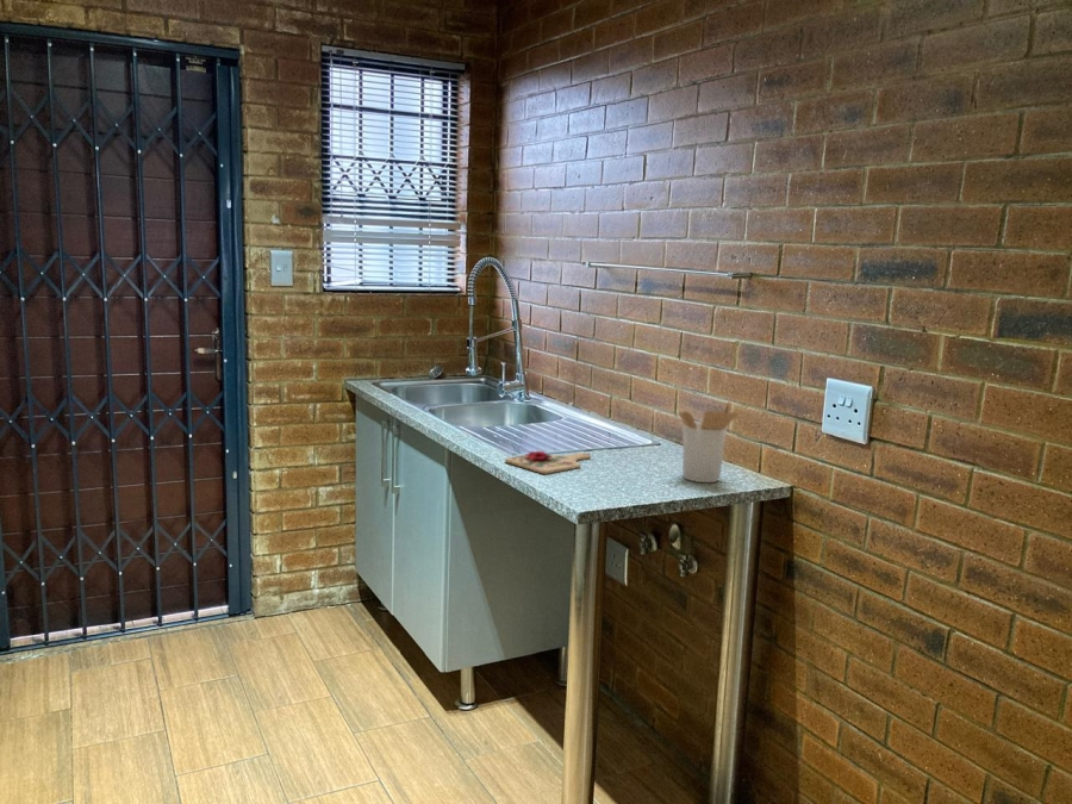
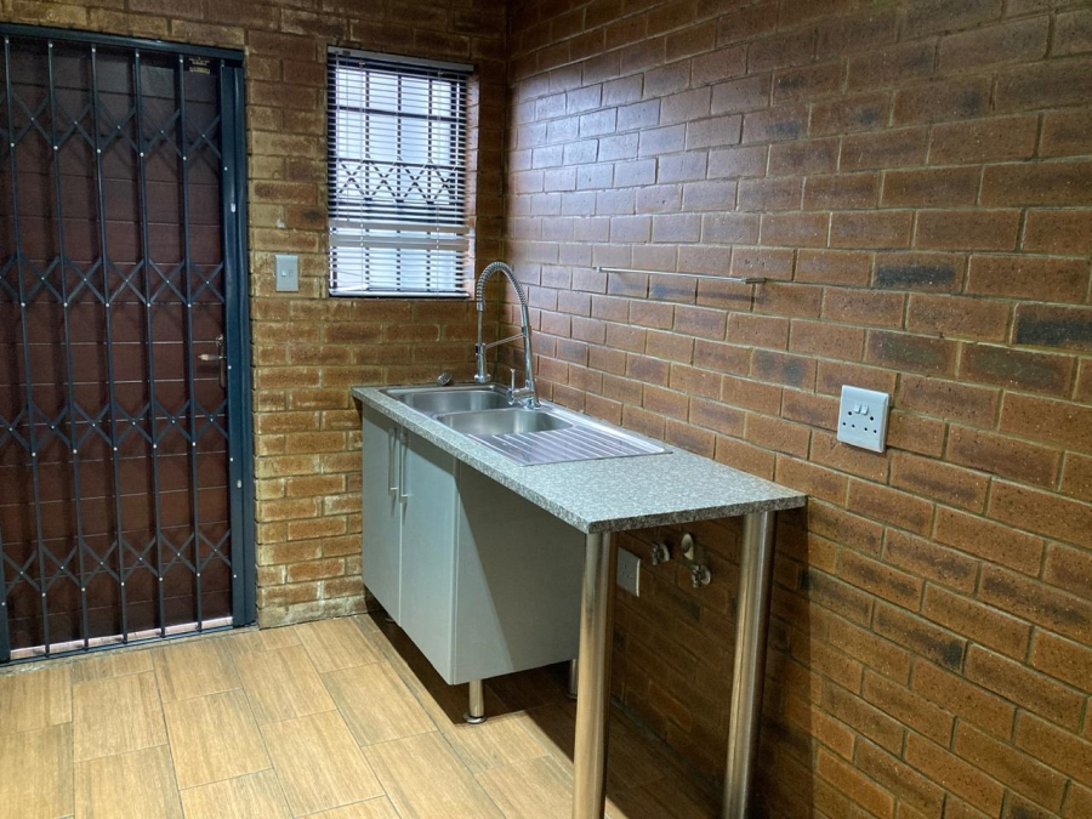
- cutting board (556, 456)
- utensil holder (709, 441)
